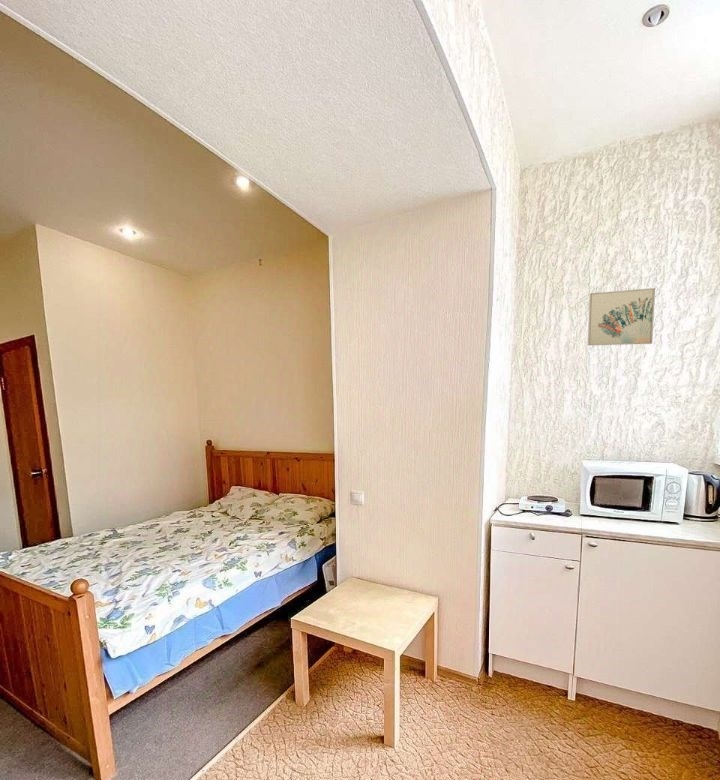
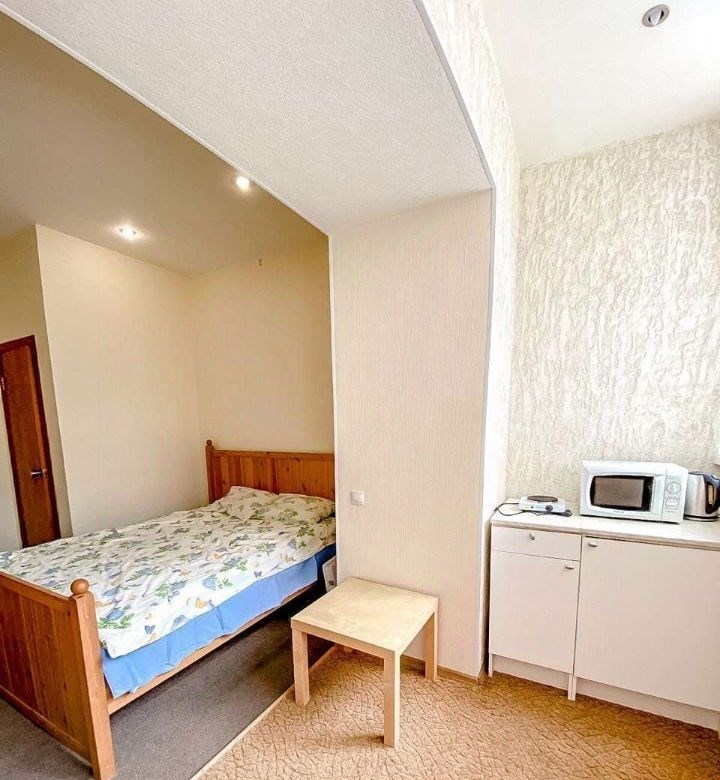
- wall art (619, 318)
